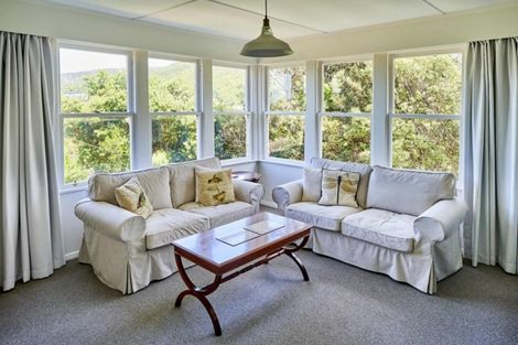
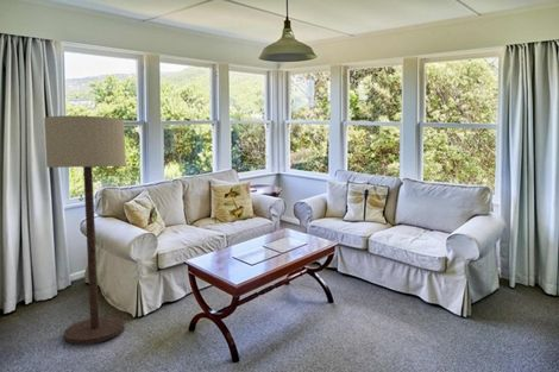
+ floor lamp (90, 227)
